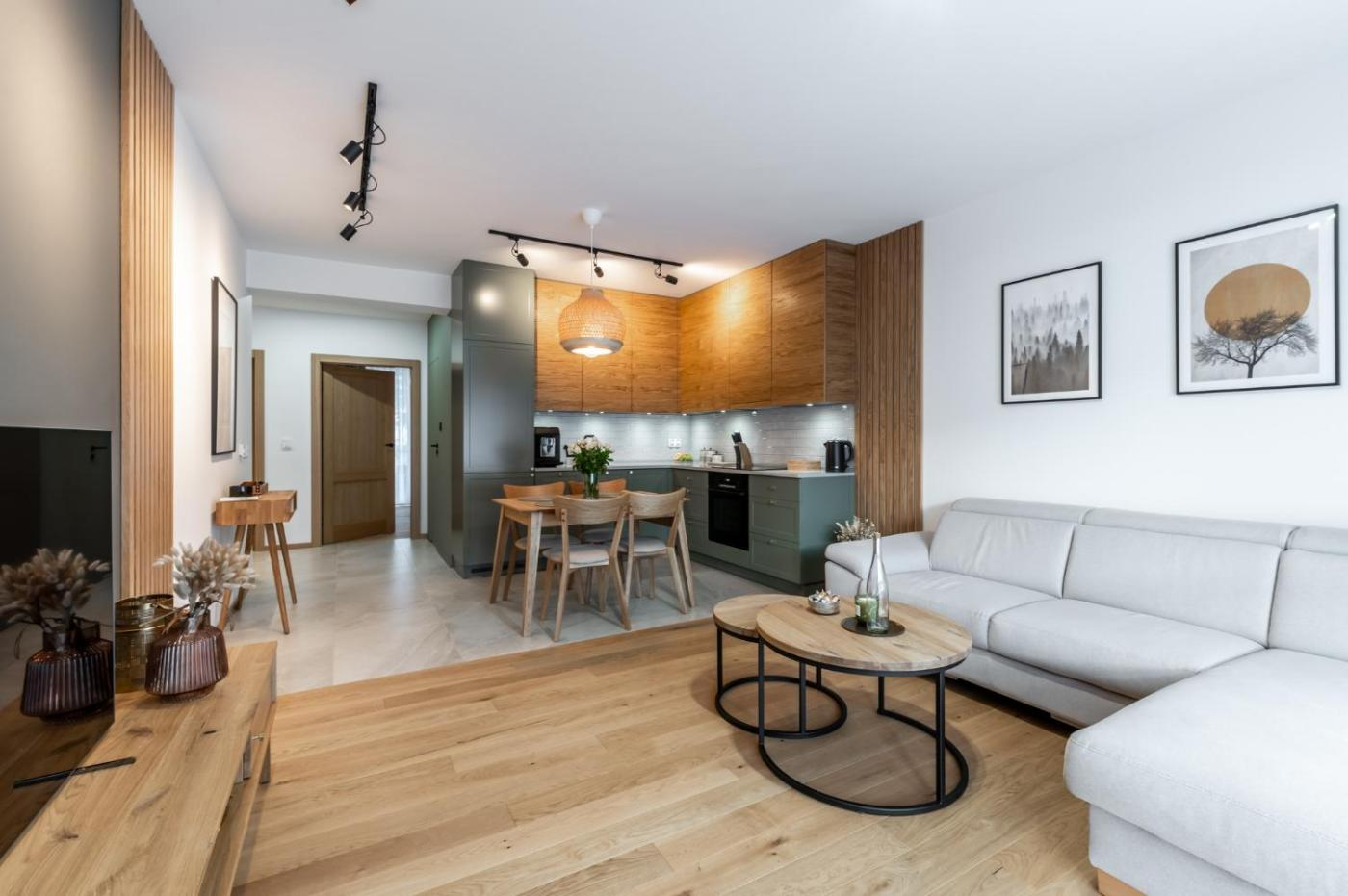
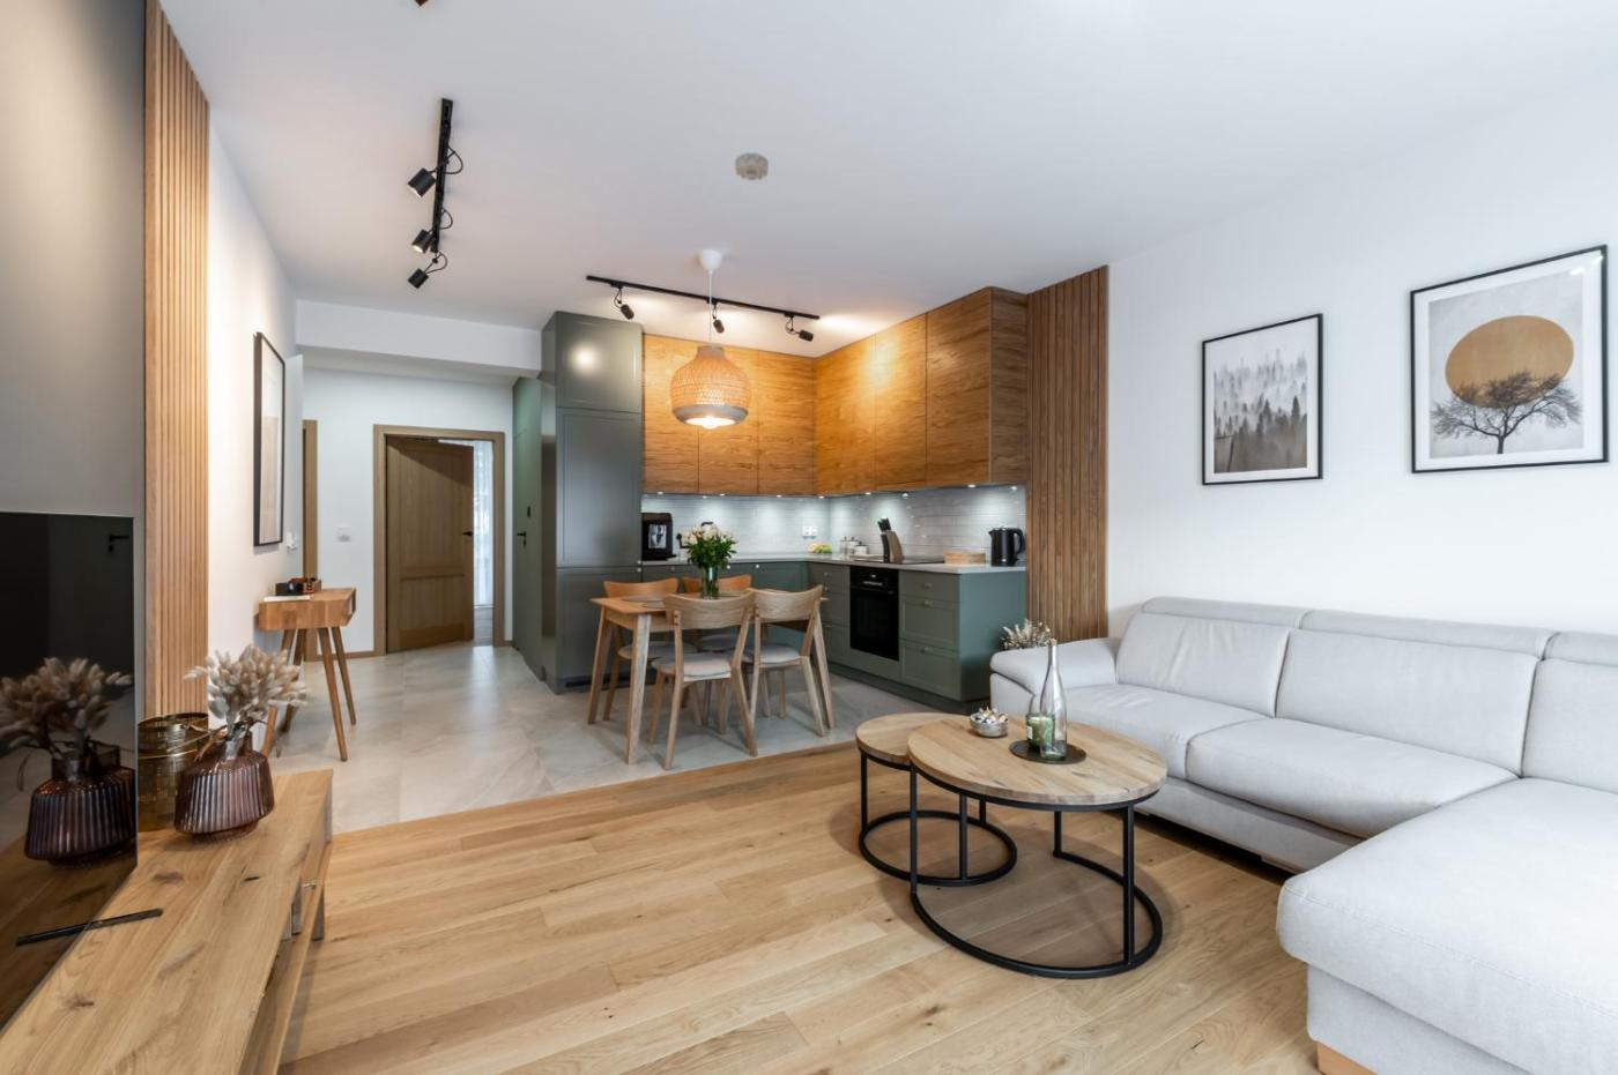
+ smoke detector (751, 166)
